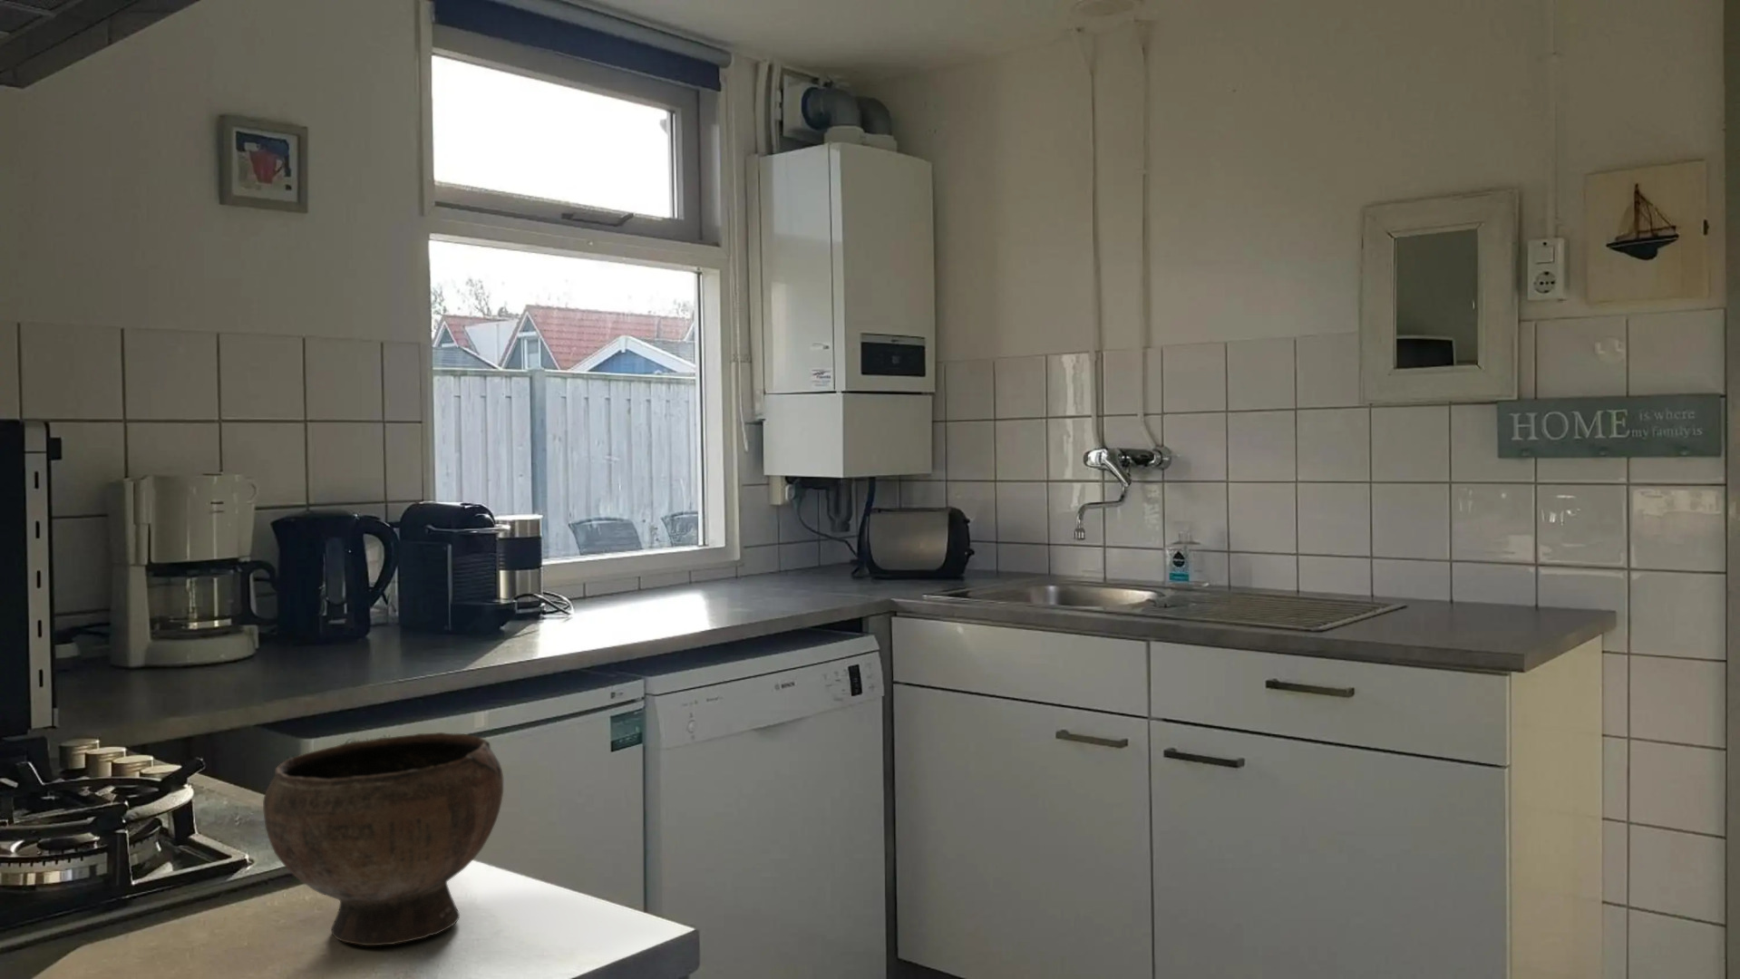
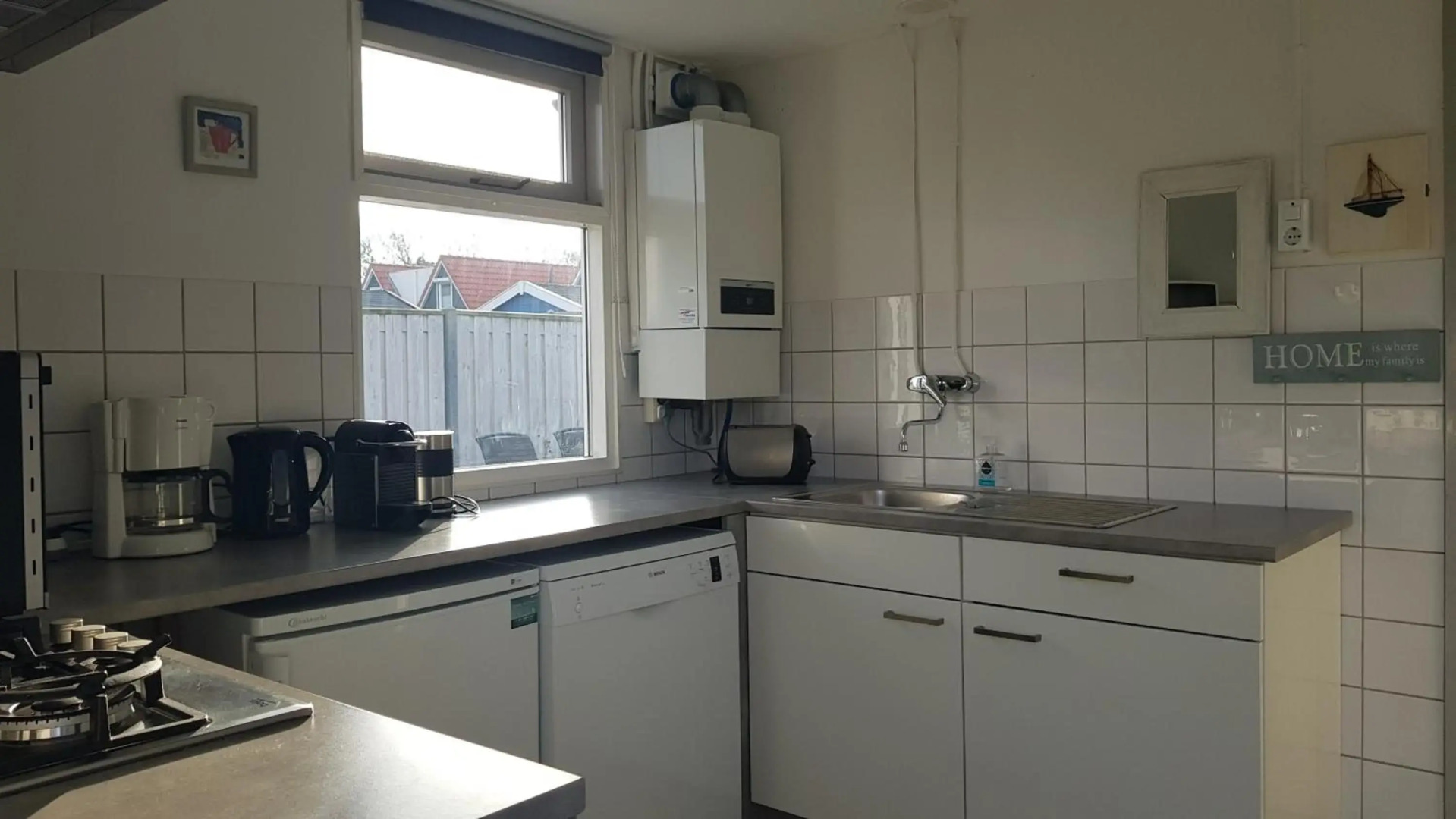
- bowl (387, 838)
